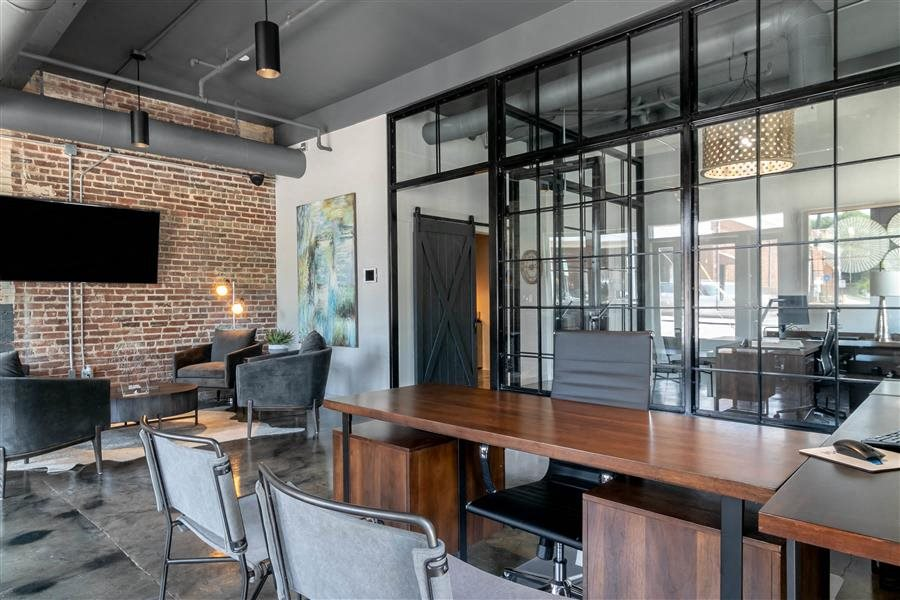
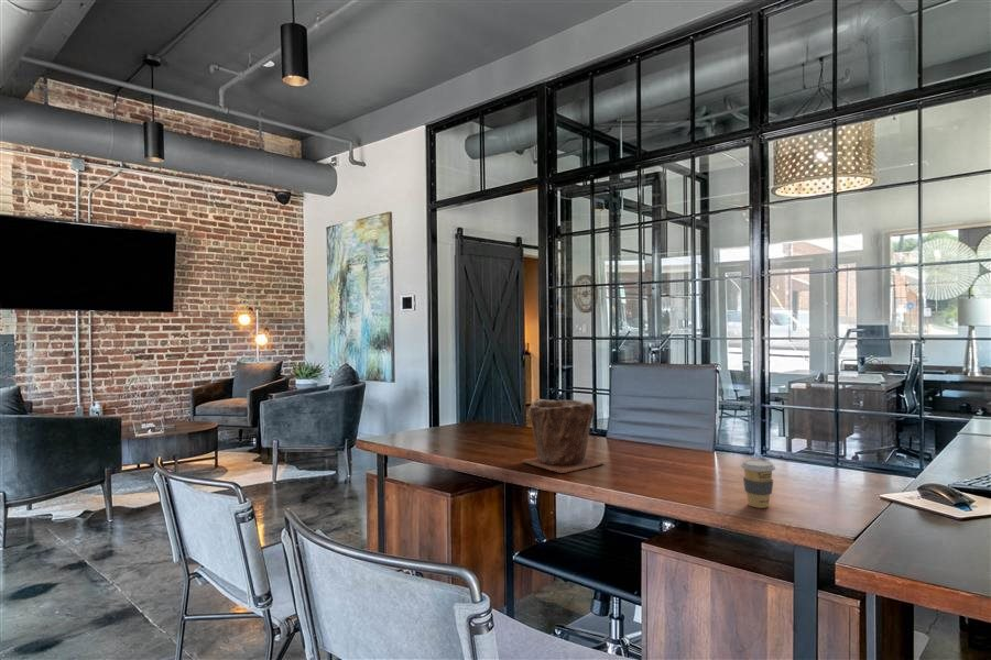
+ coffee cup (758, 483)
+ plant pot (563, 431)
